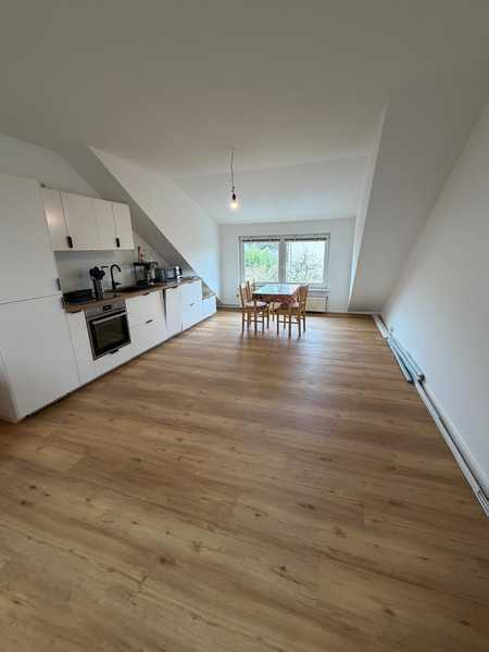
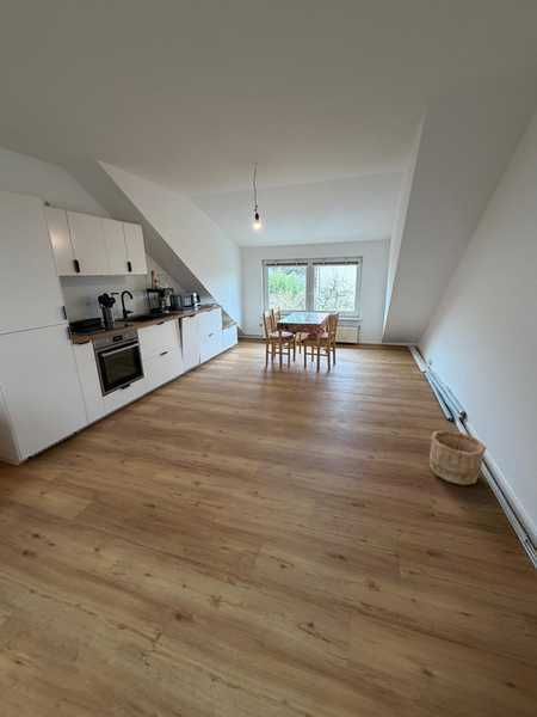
+ wooden bucket (455, 455)
